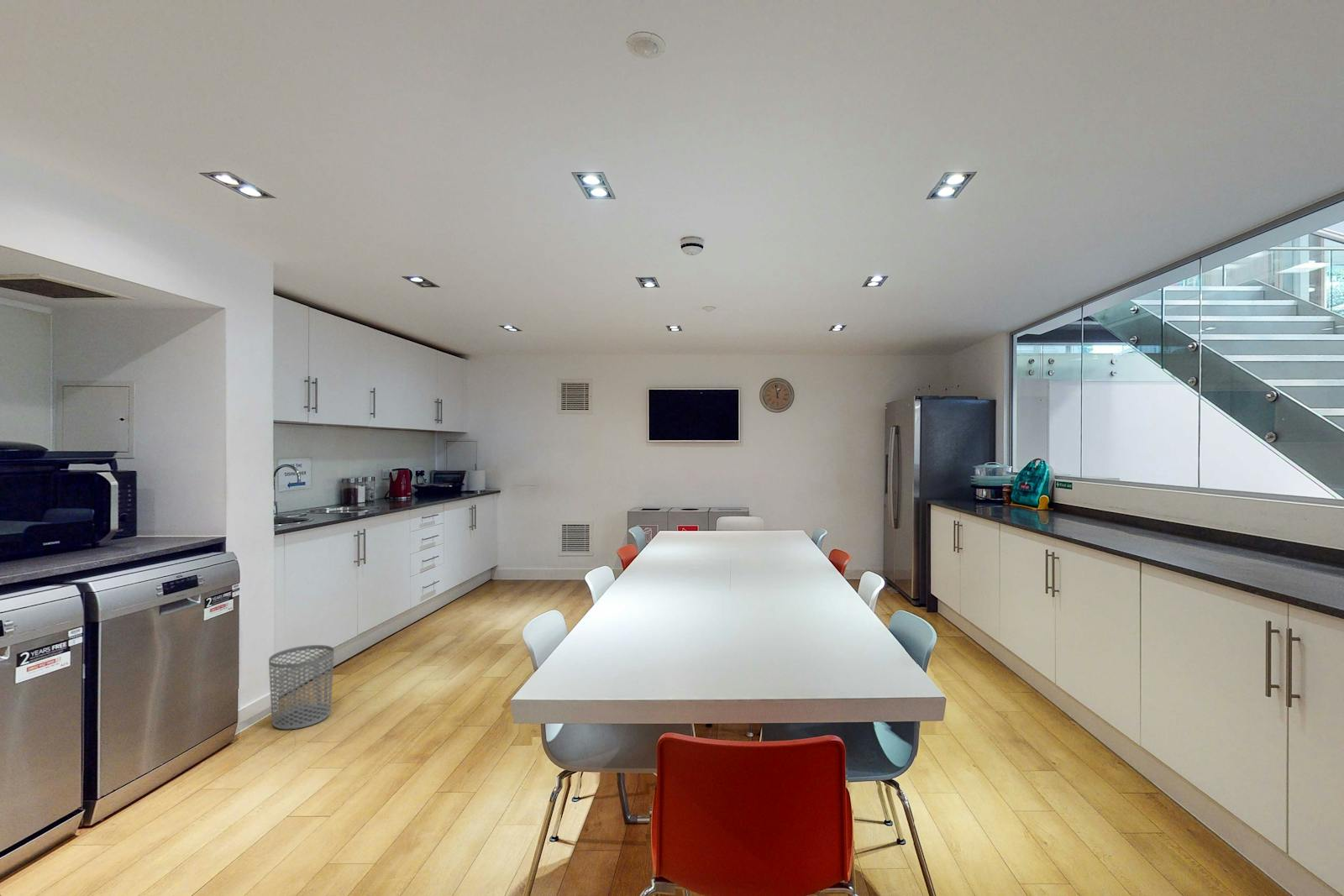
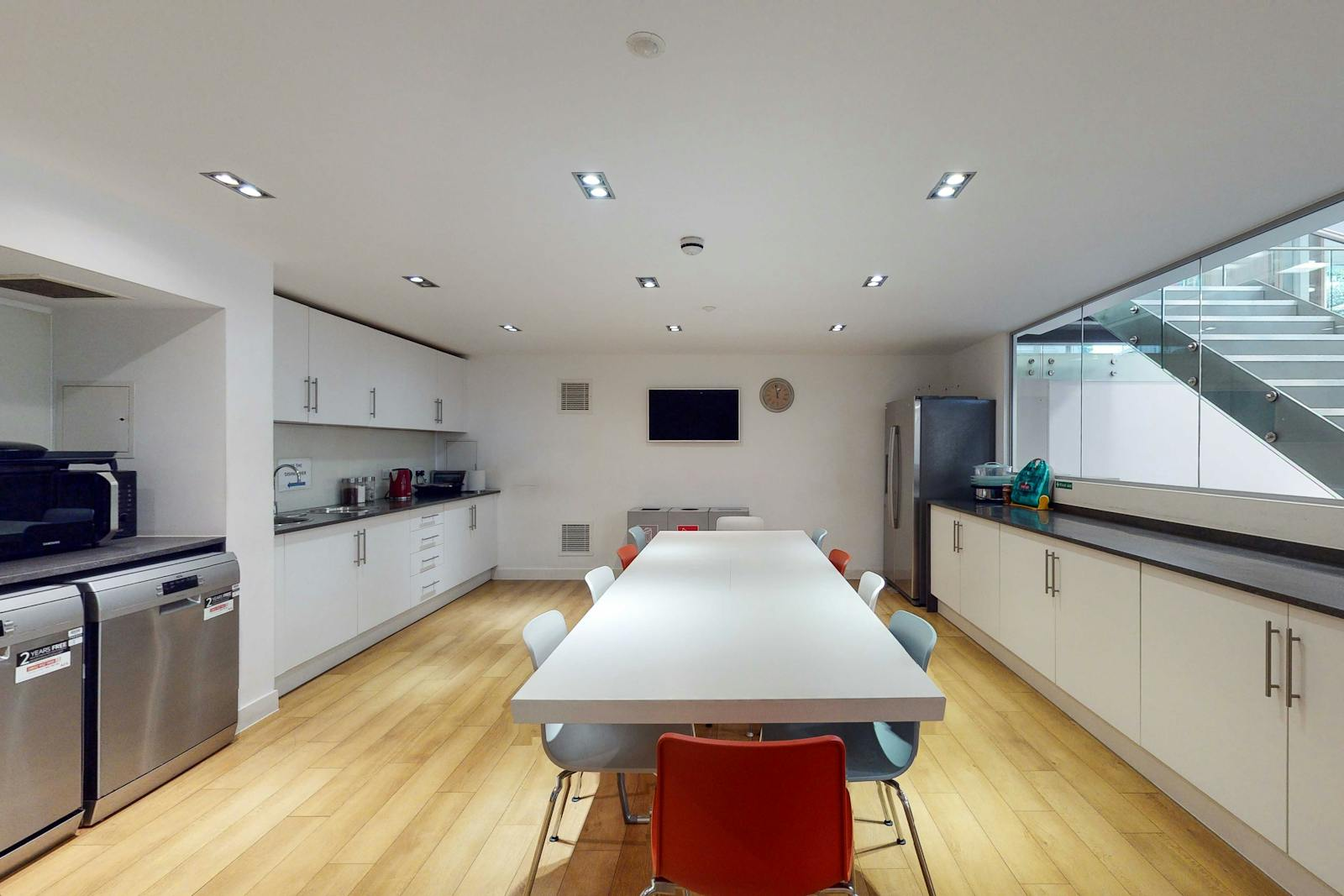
- waste bin (302, 687)
